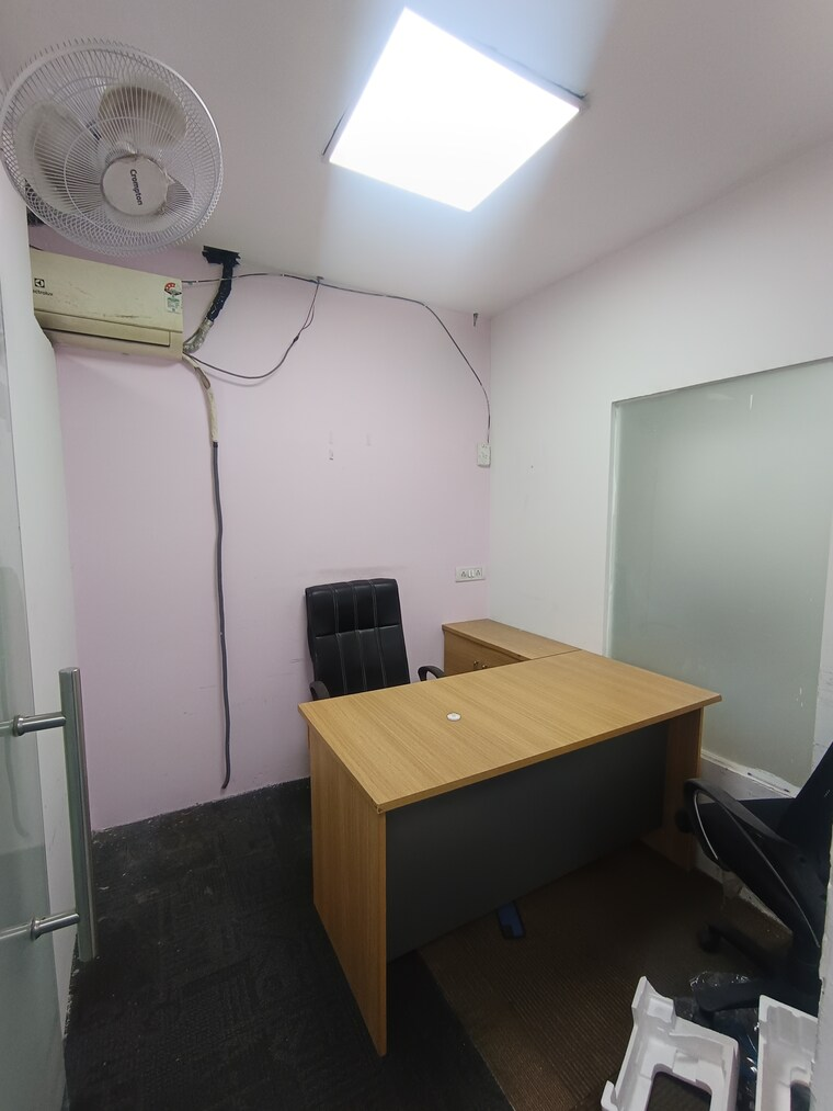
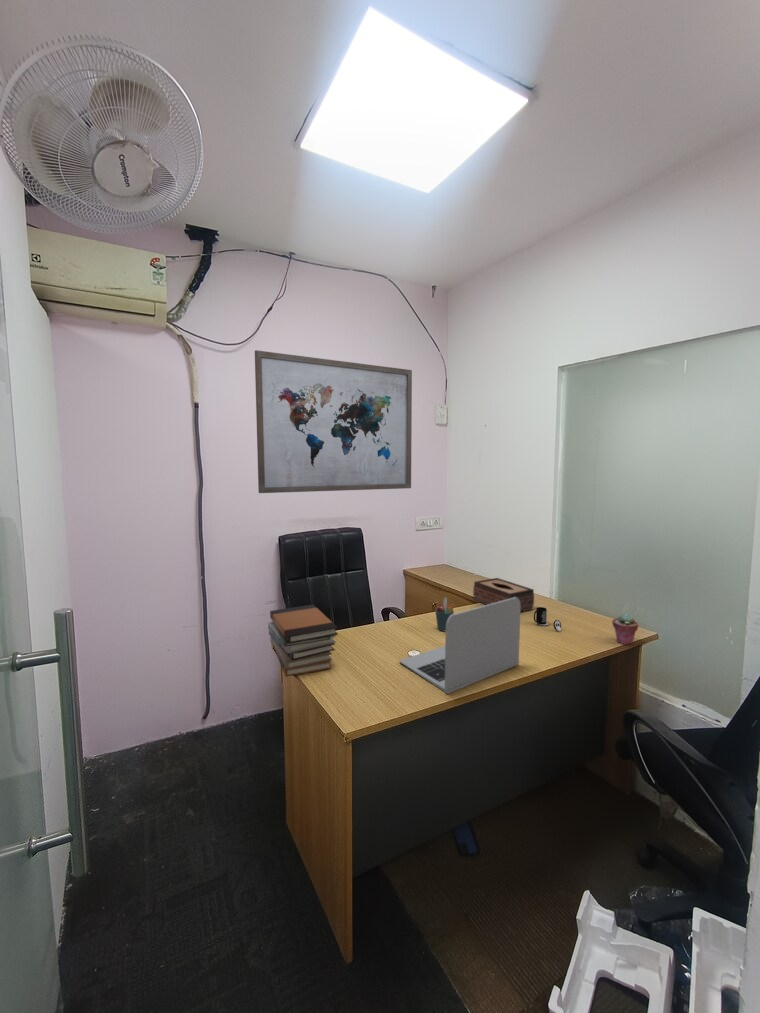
+ wall art (341, 426)
+ mug (546, 619)
+ pen holder (444, 614)
+ potted succulent (625, 627)
+ book stack (301, 637)
+ tissue box (502, 595)
+ laptop (459, 630)
